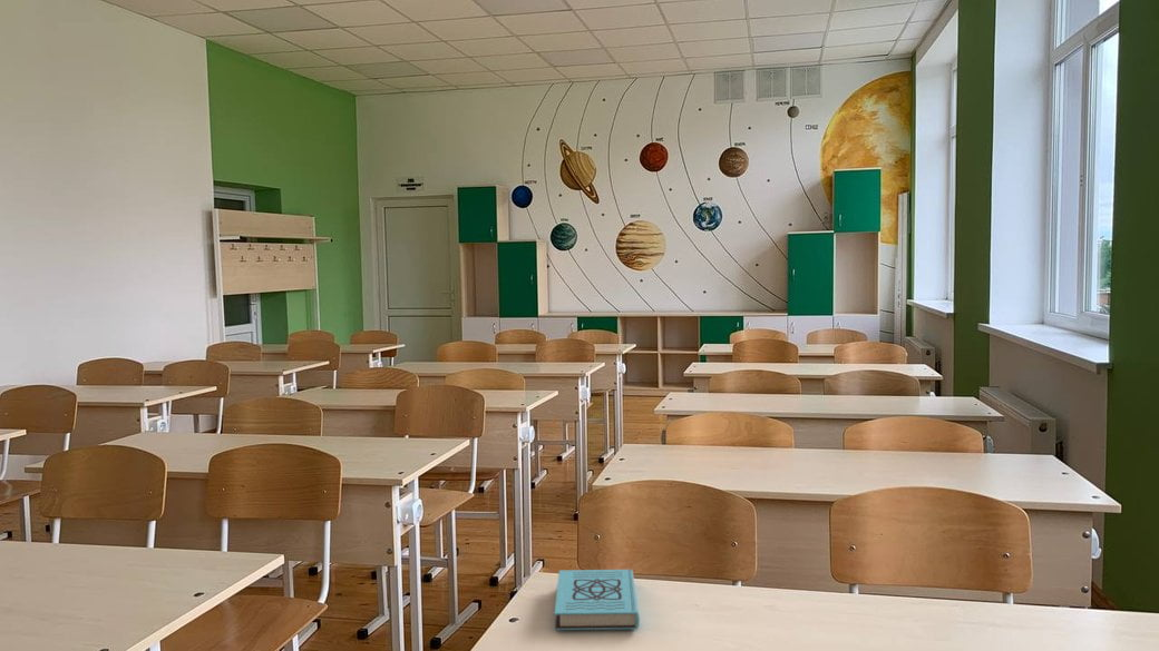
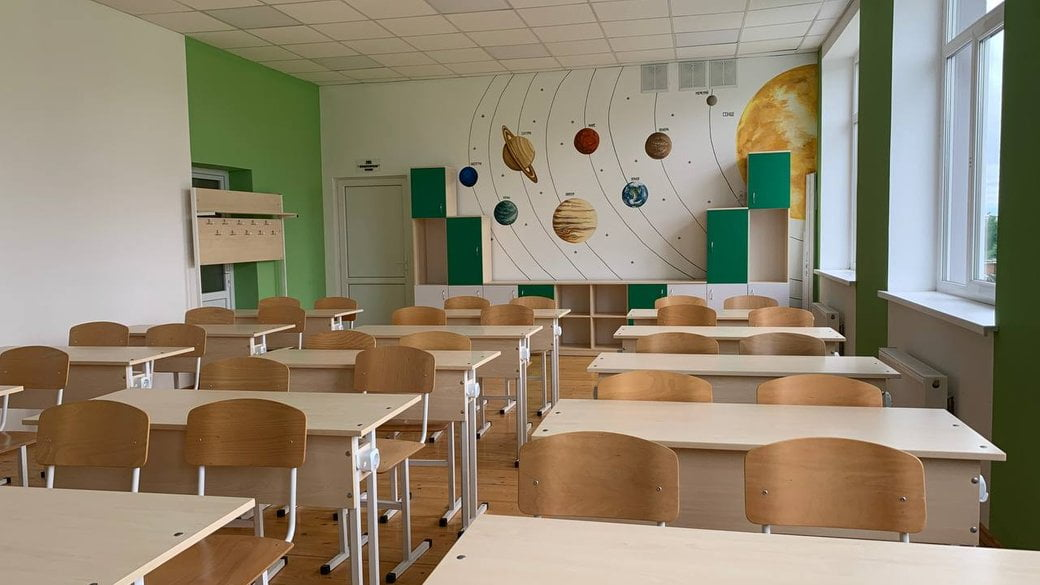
- book (596, 598)
